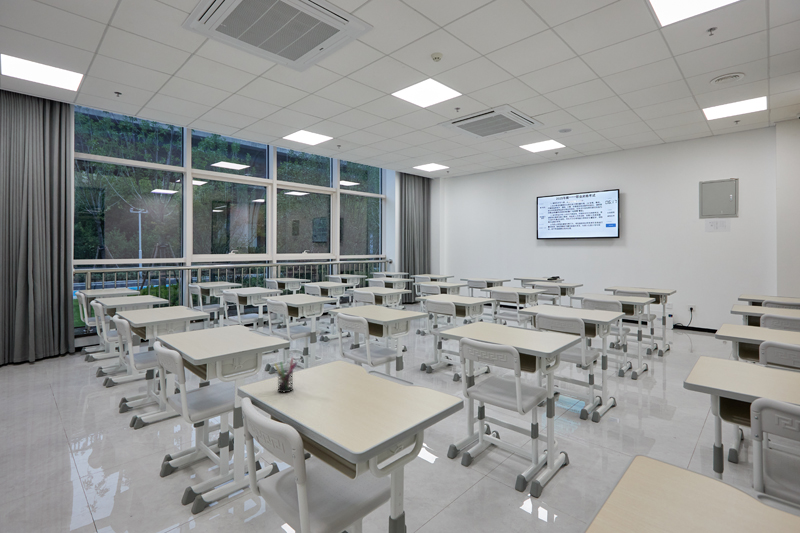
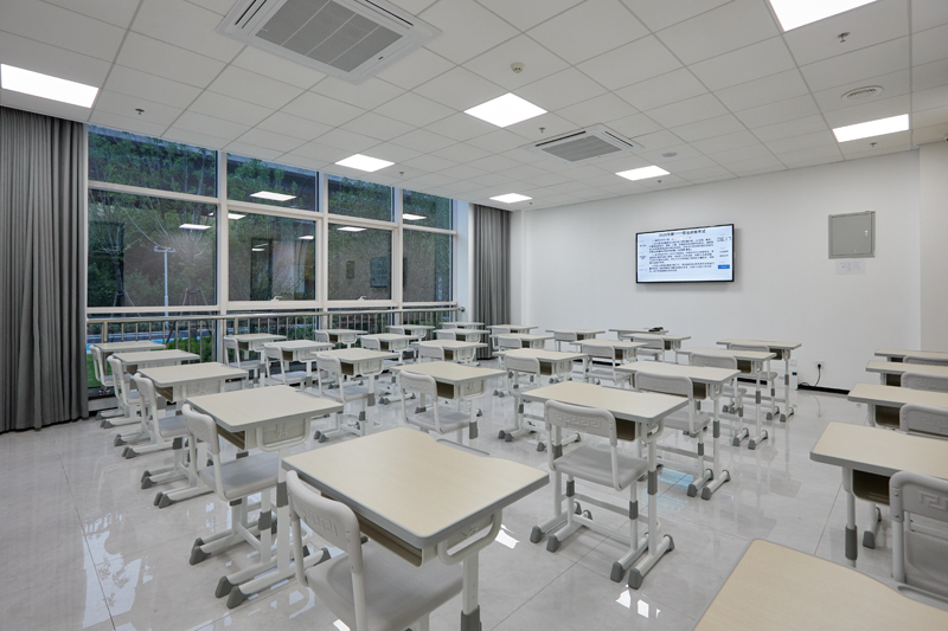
- pen holder (285, 374)
